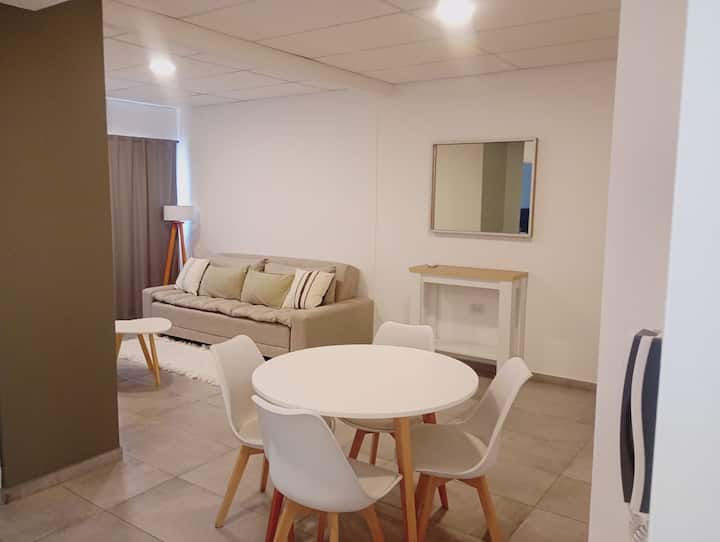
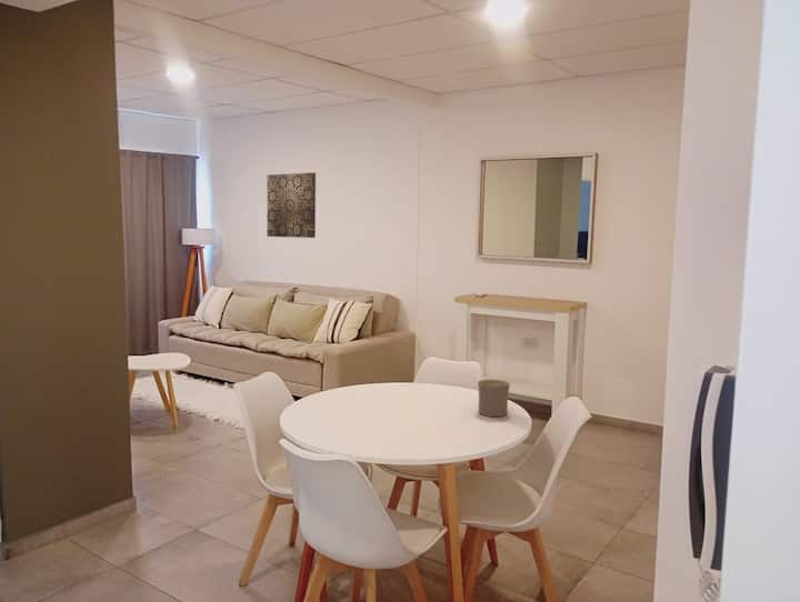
+ wall art (290, 205)
+ cup (492, 398)
